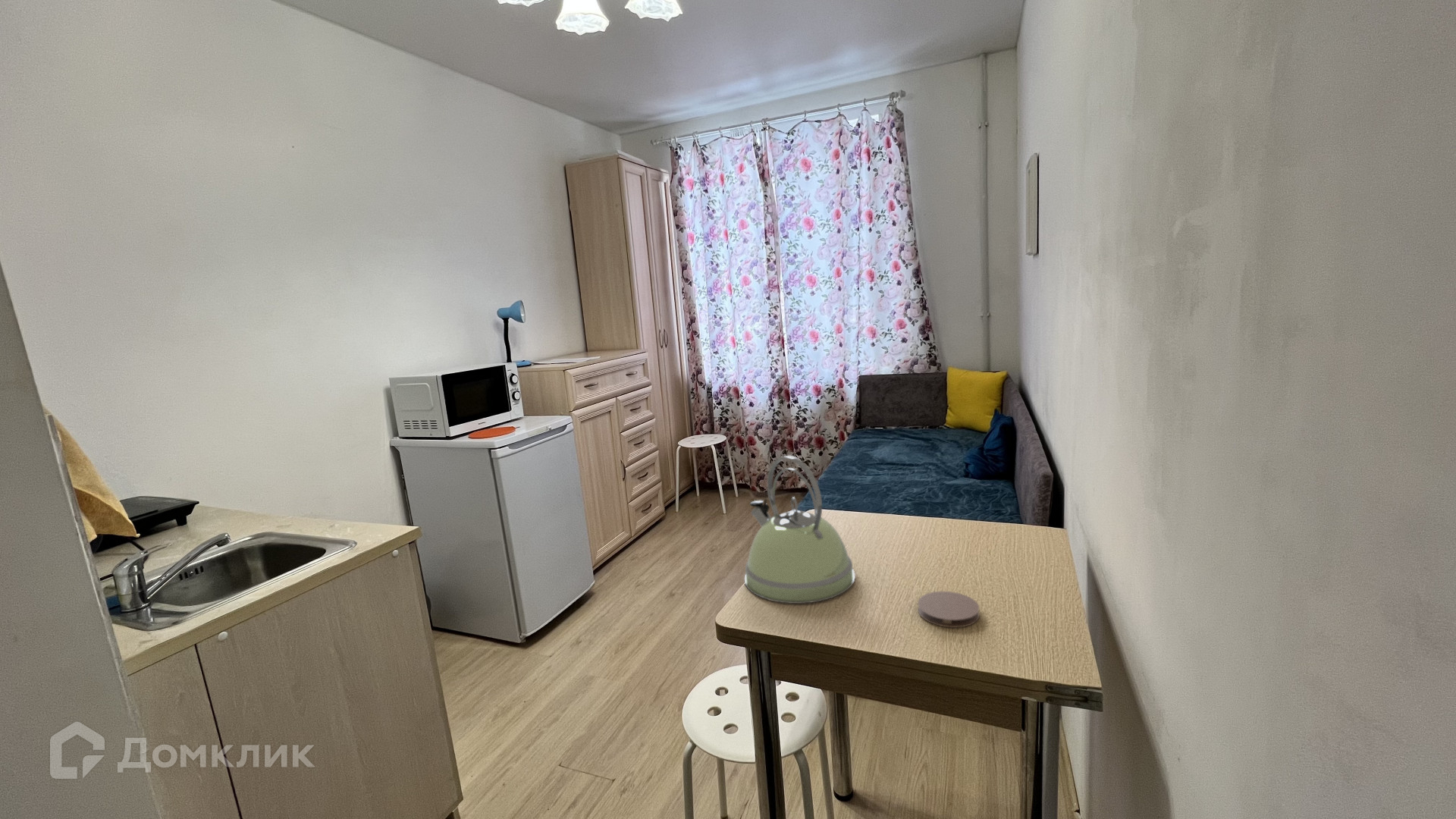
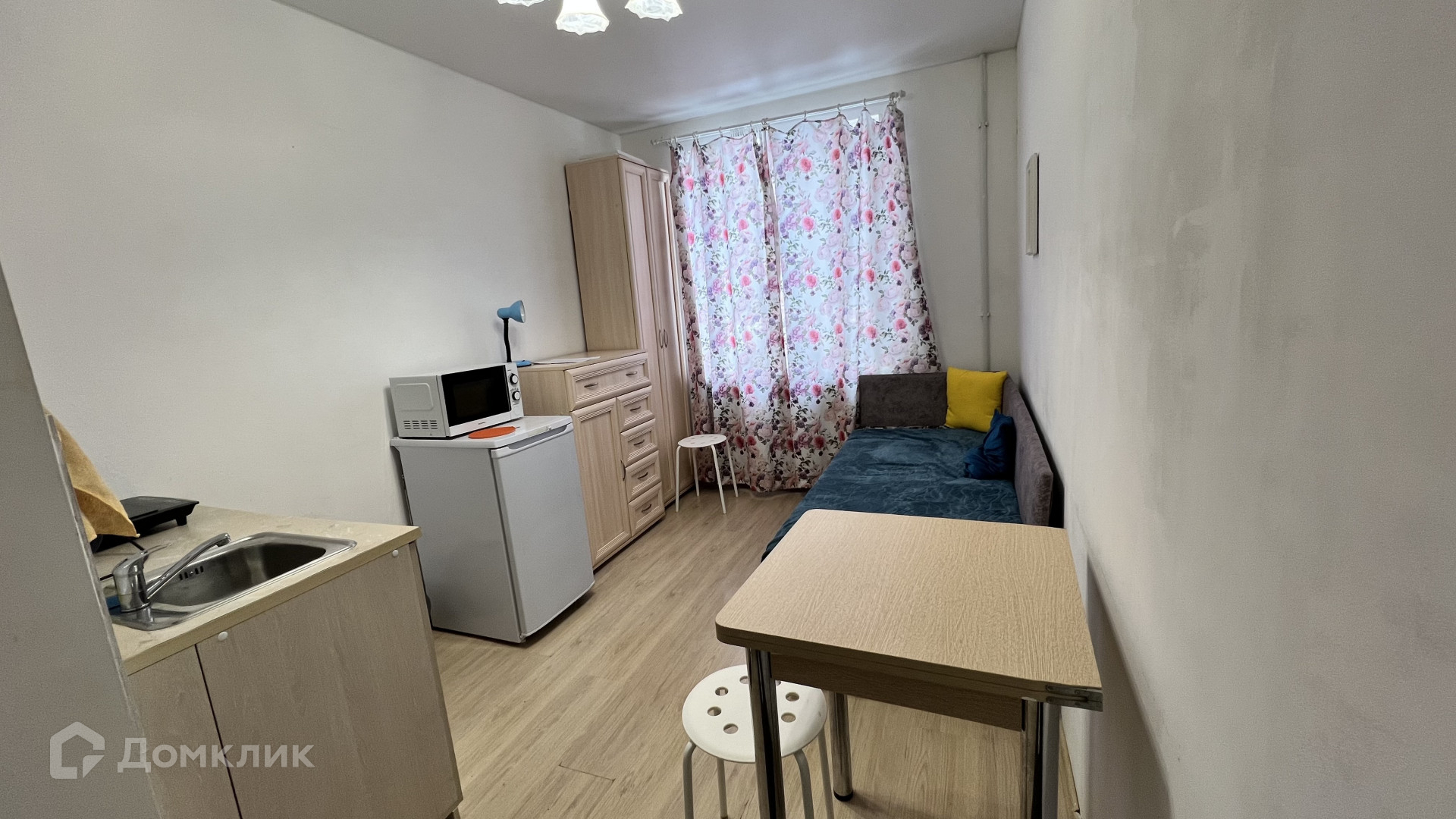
- coaster (948, 608)
- kettle (789, 516)
